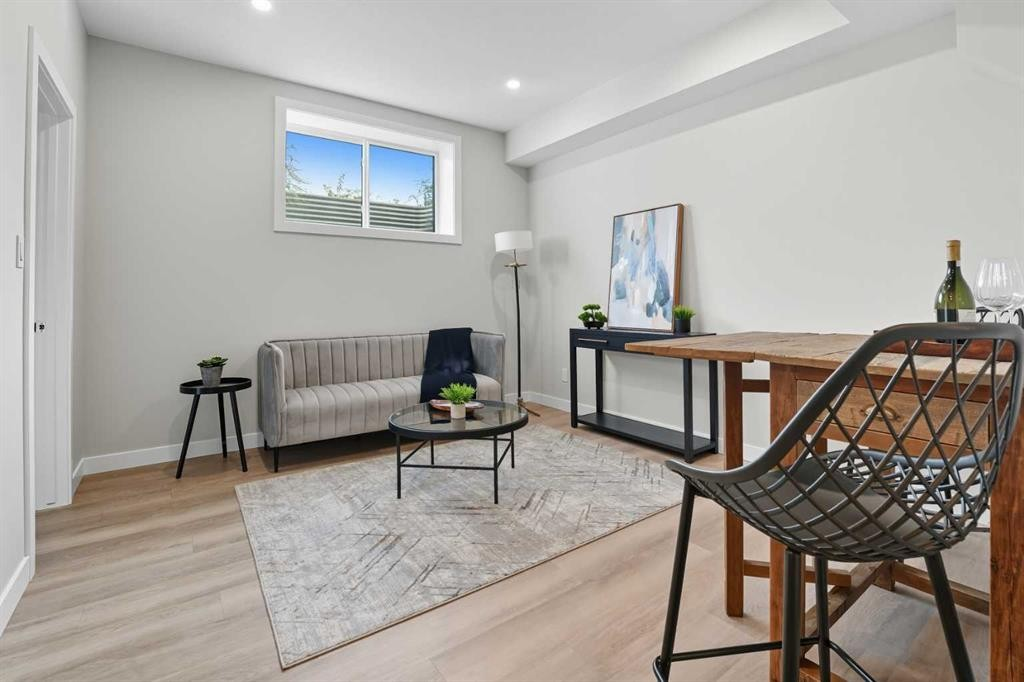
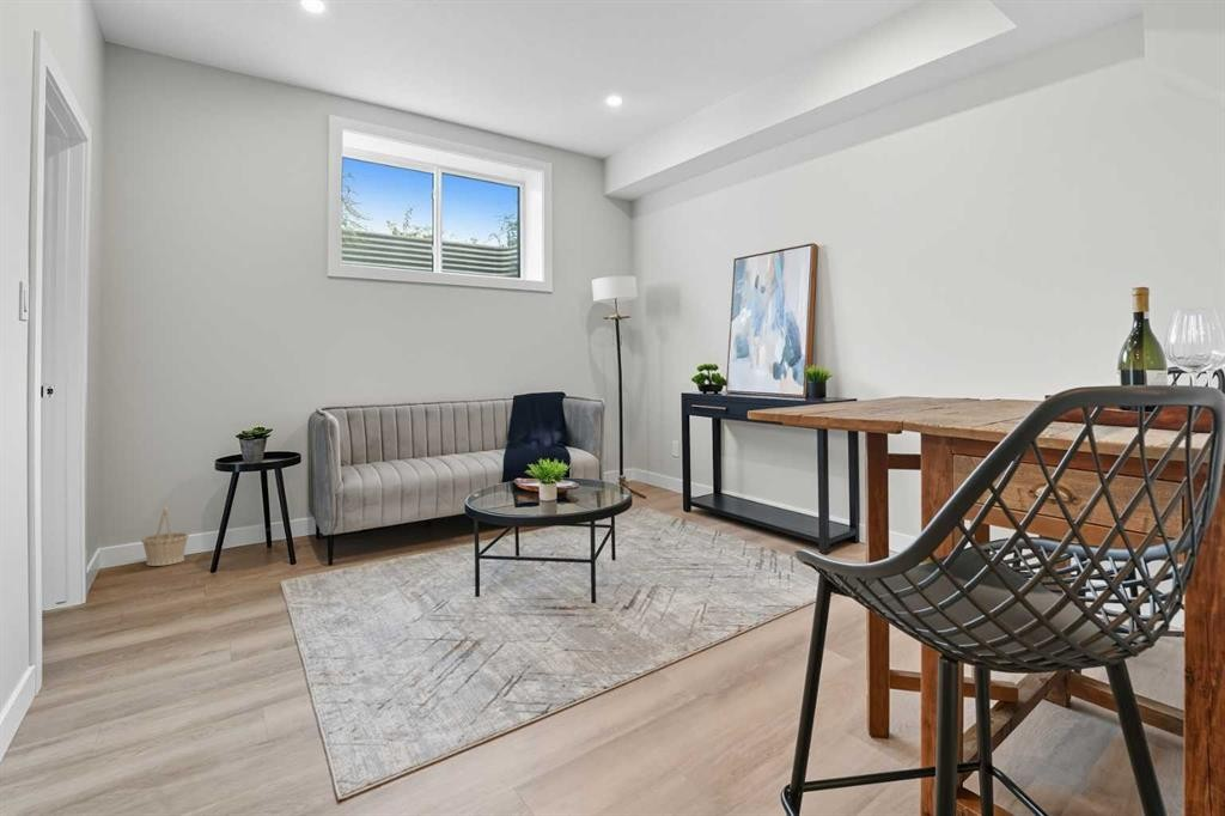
+ basket (165, 534)
